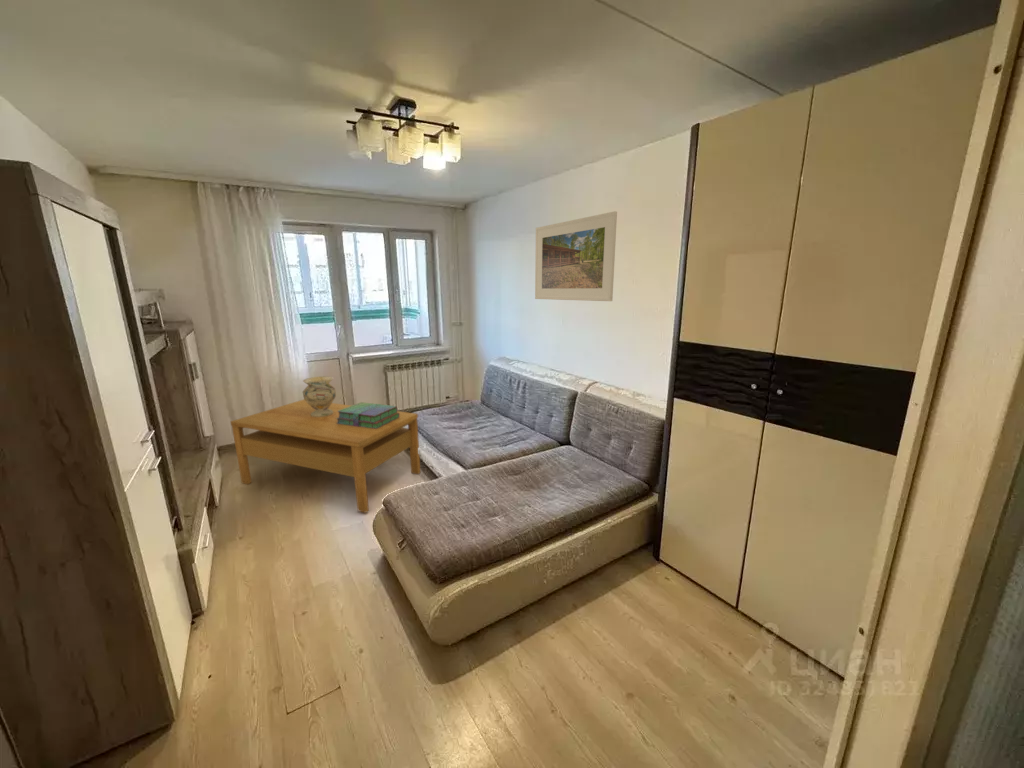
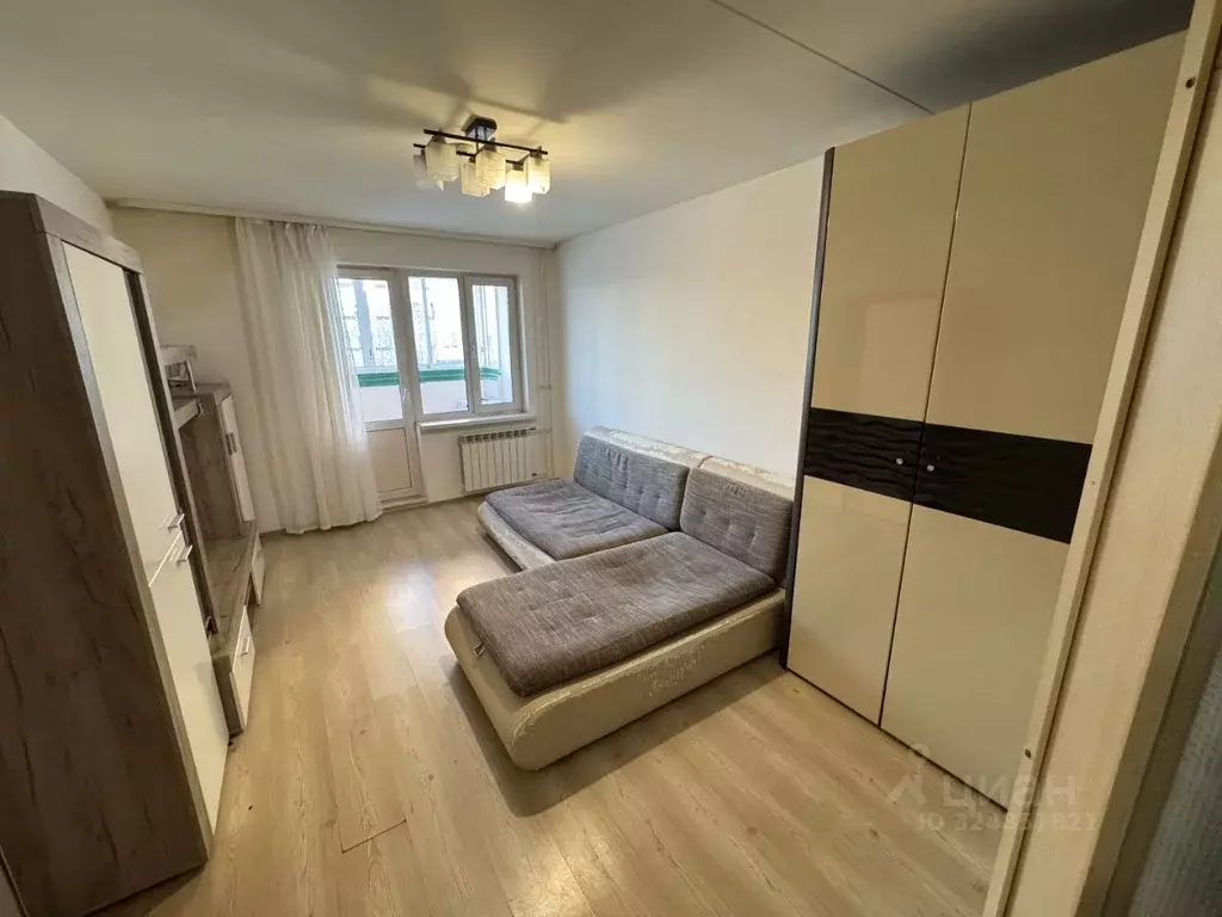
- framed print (570, 261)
- stack of books (368, 414)
- decorative vase (320, 396)
- coffee table (330, 448)
